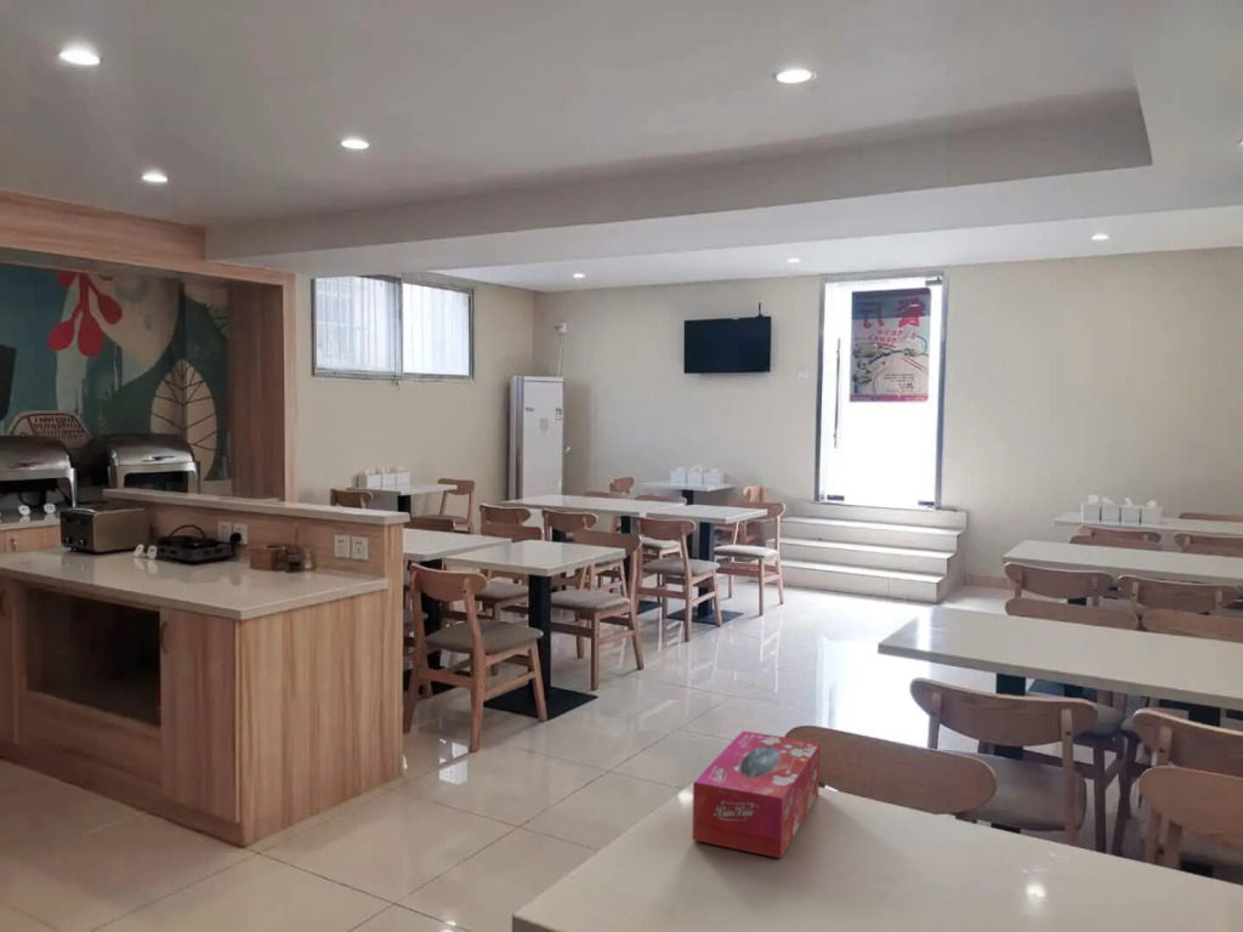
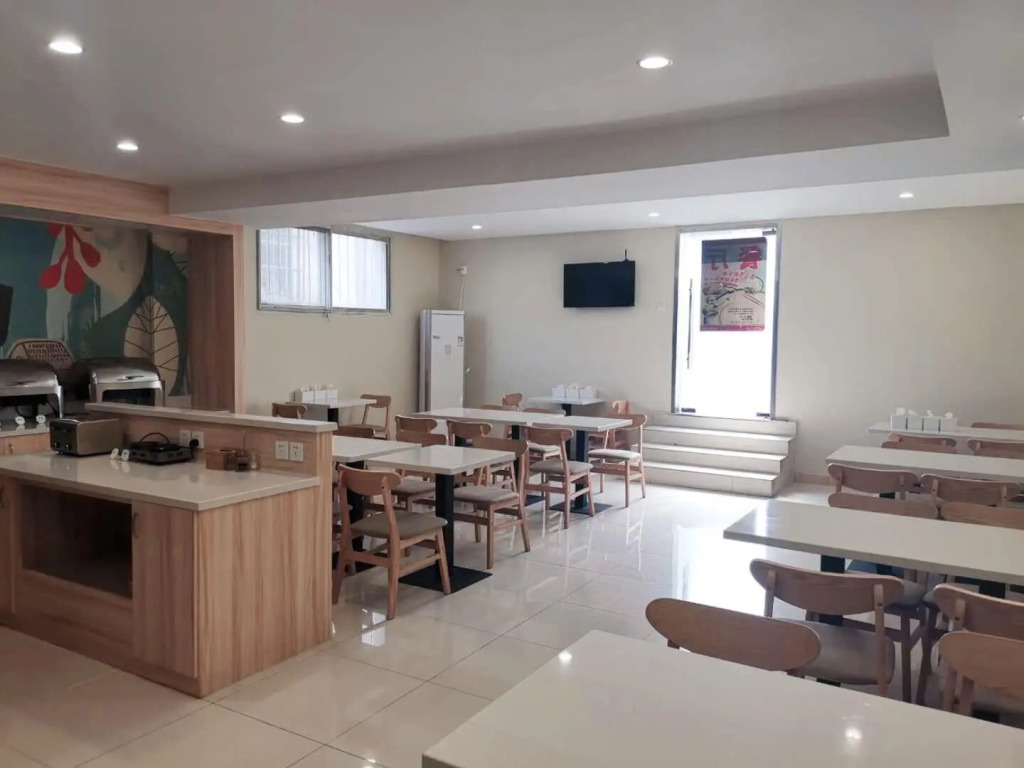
- tissue box (760, 788)
